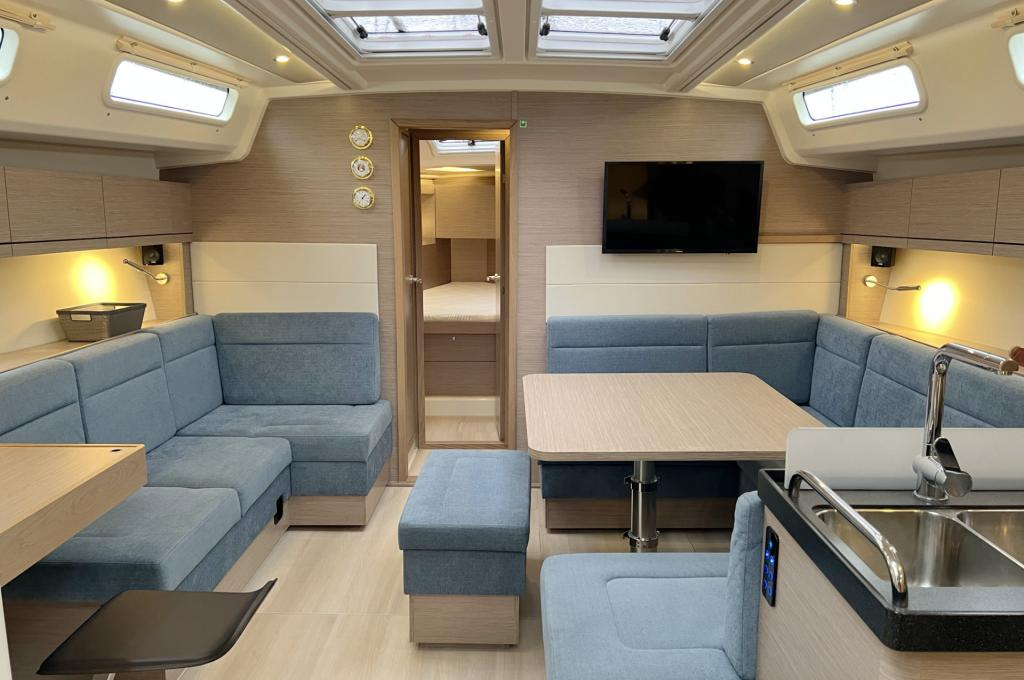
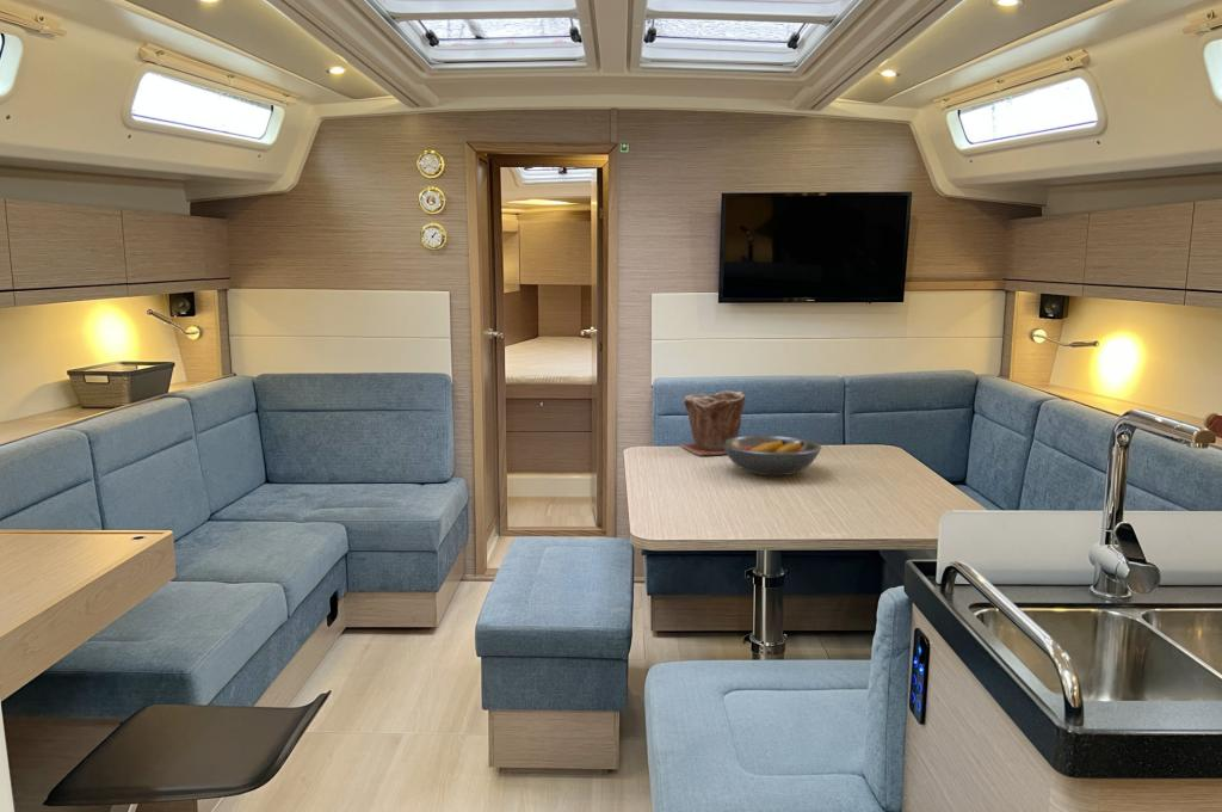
+ fruit bowl (770, 454)
+ plant pot (714, 420)
